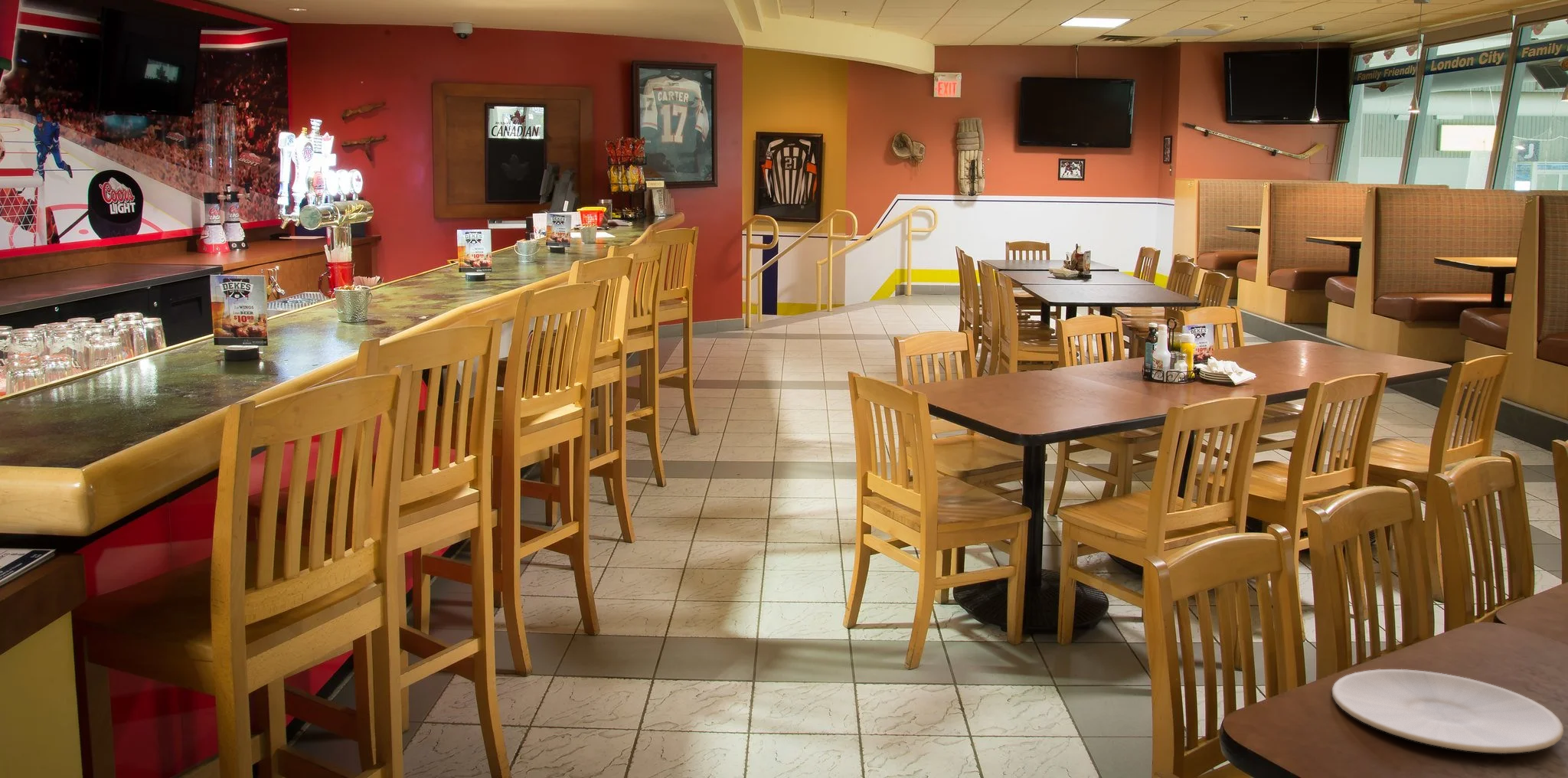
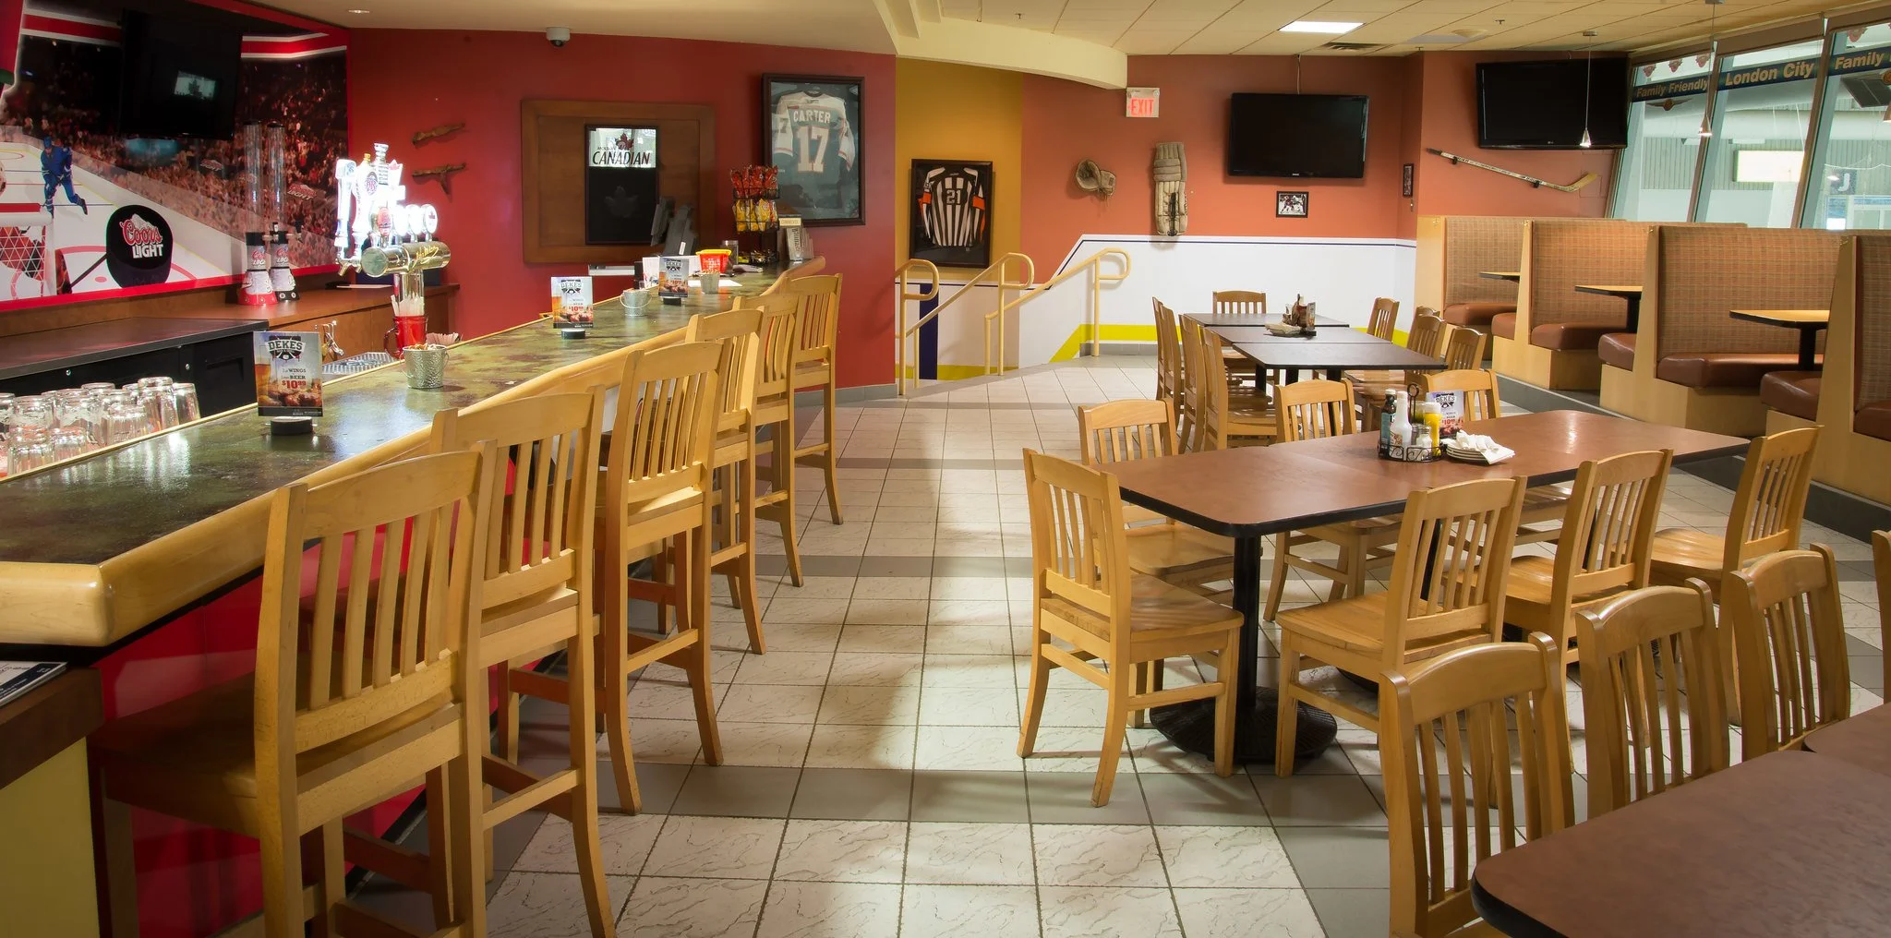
- plate (1442, 711)
